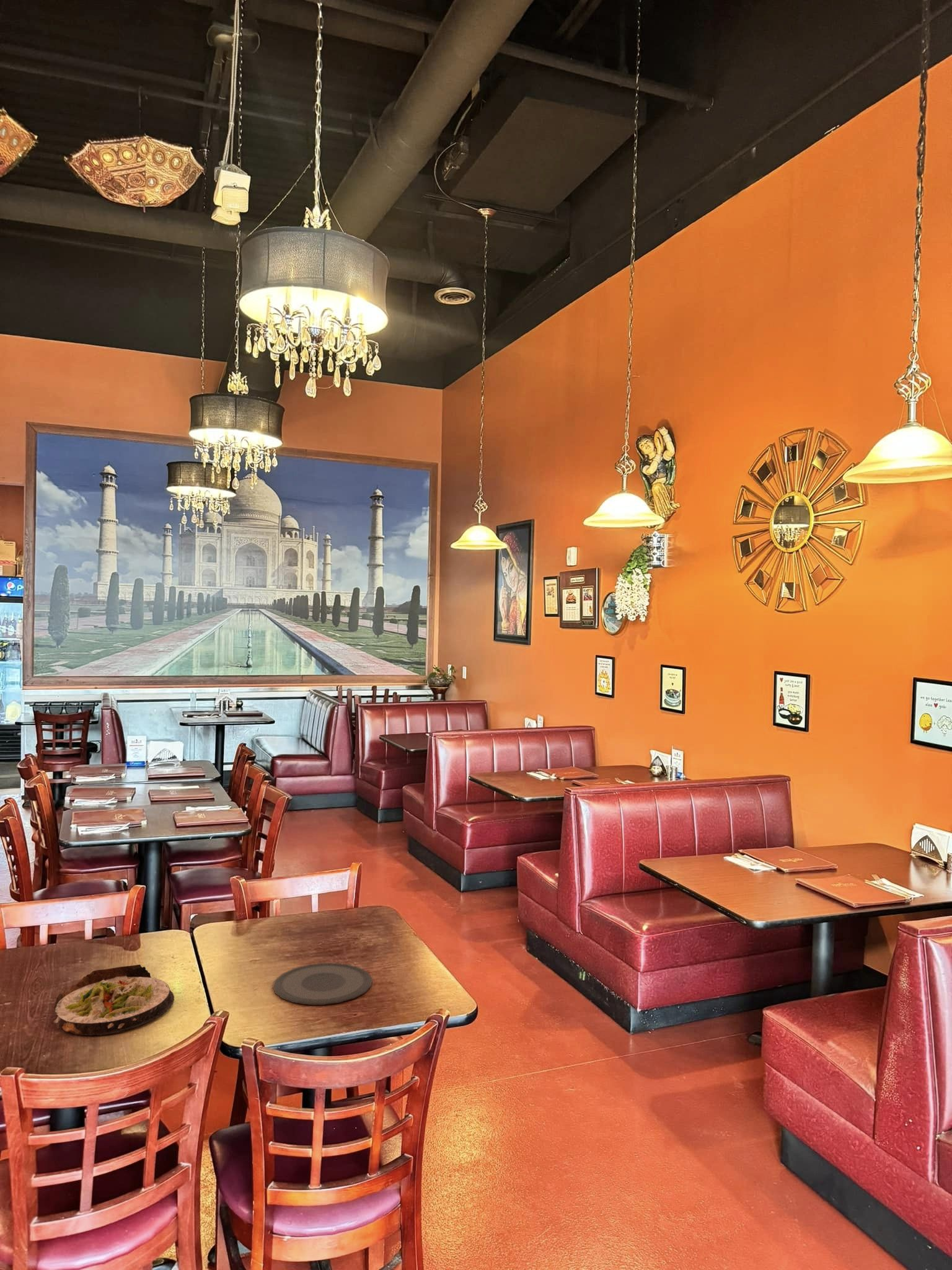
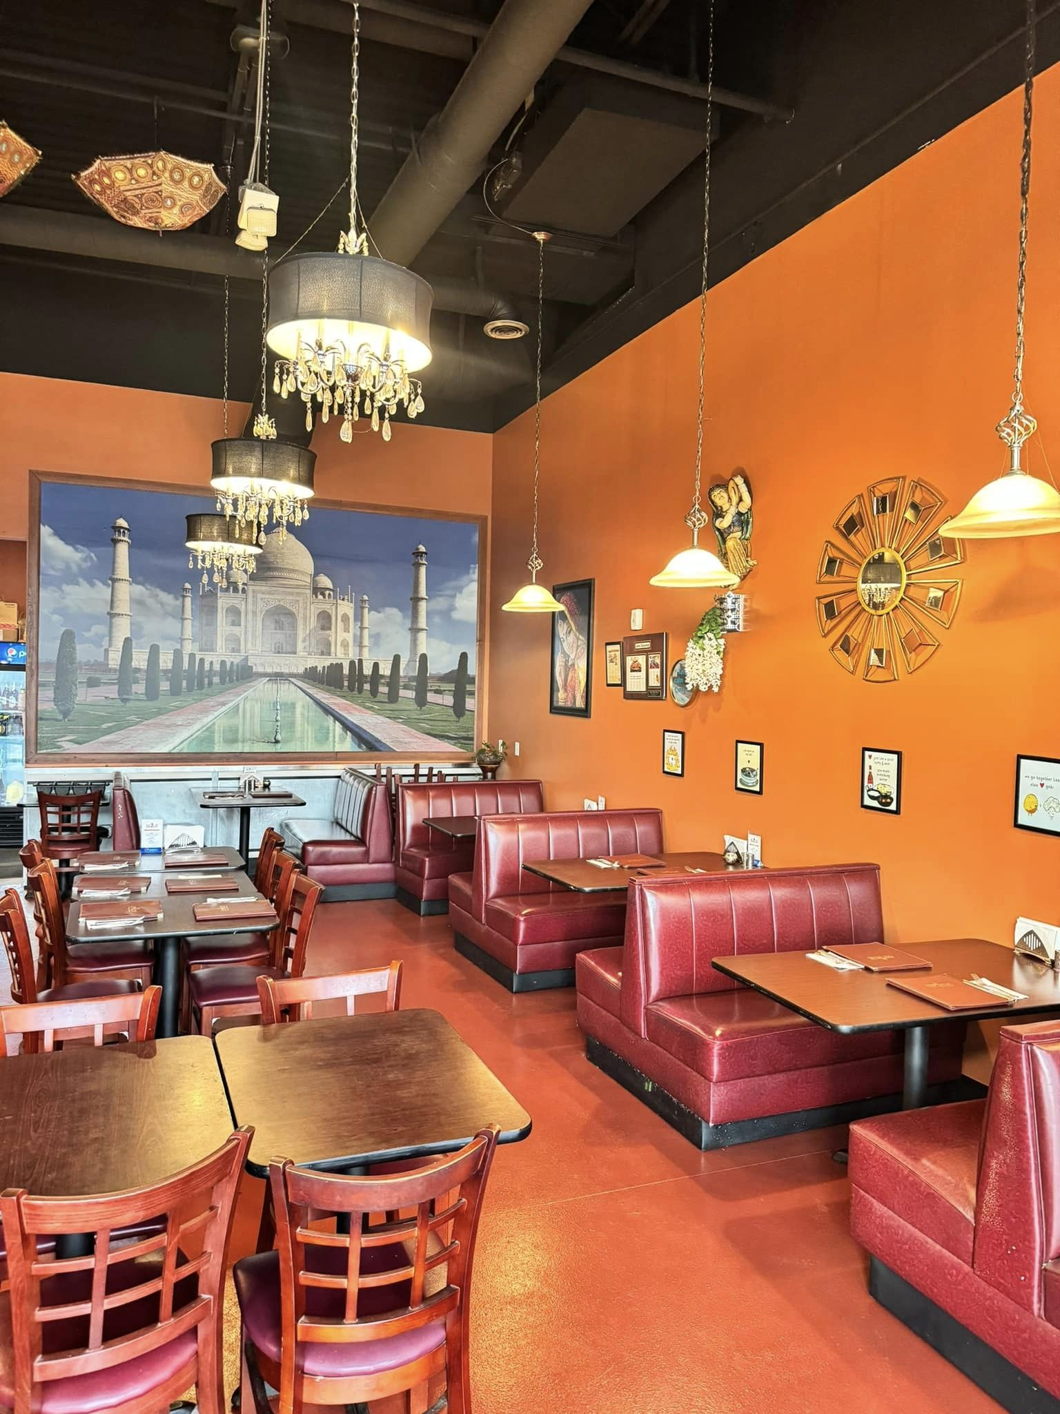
- salad plate (115, 997)
- plate (323, 982)
